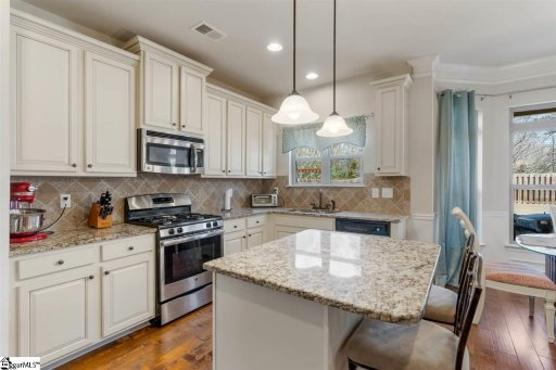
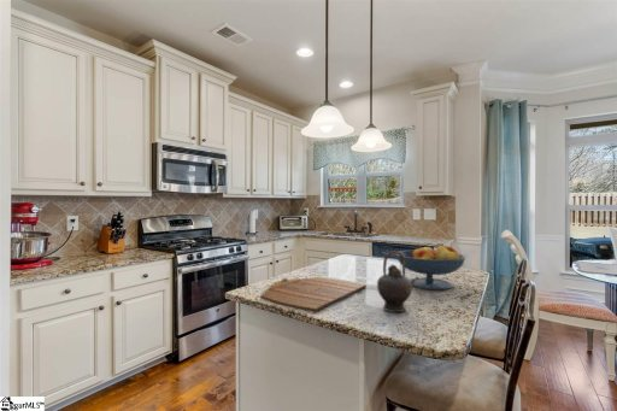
+ fruit bowl (429, 264)
+ cutting board (306, 287)
+ teapot (398, 280)
